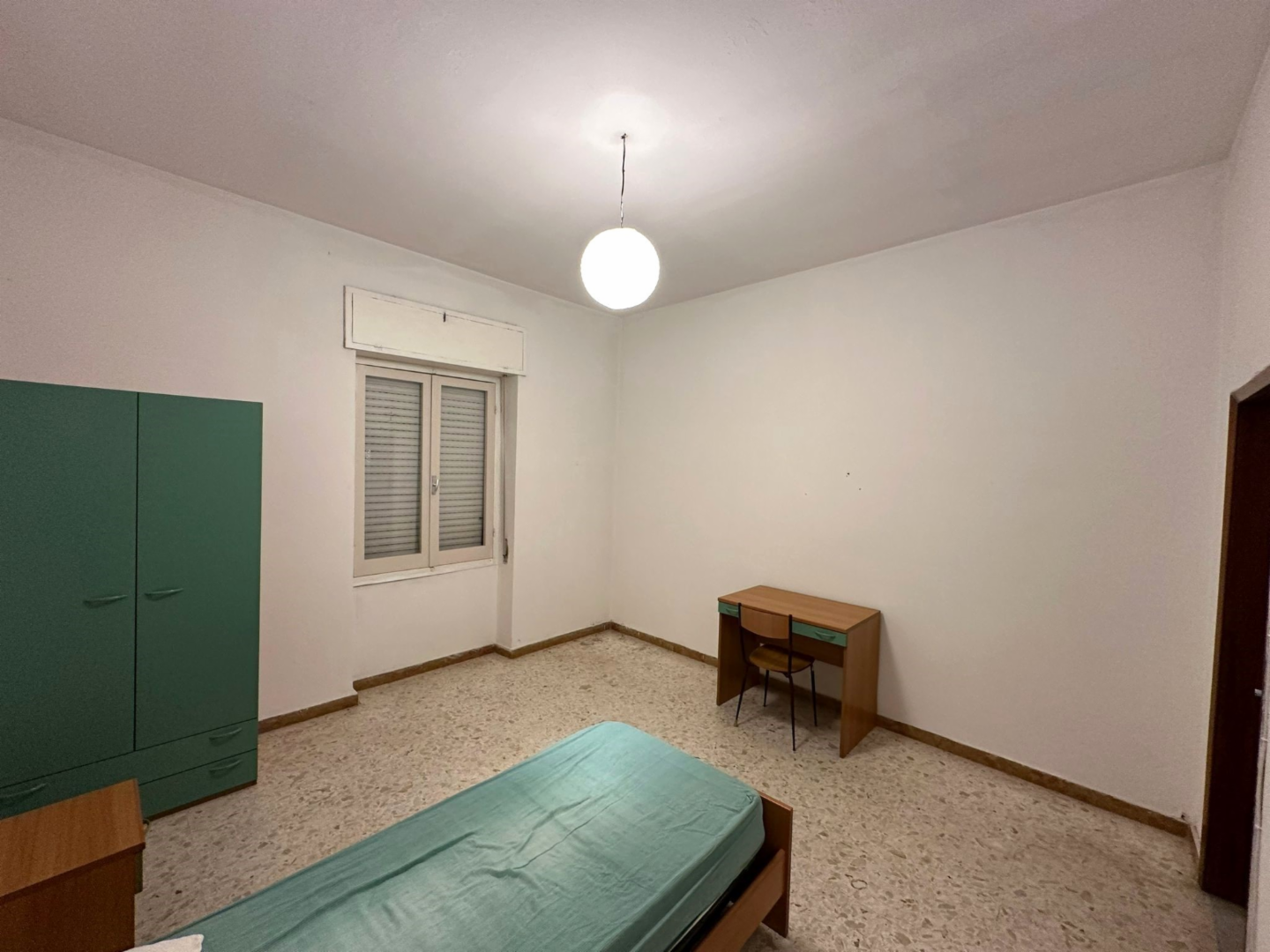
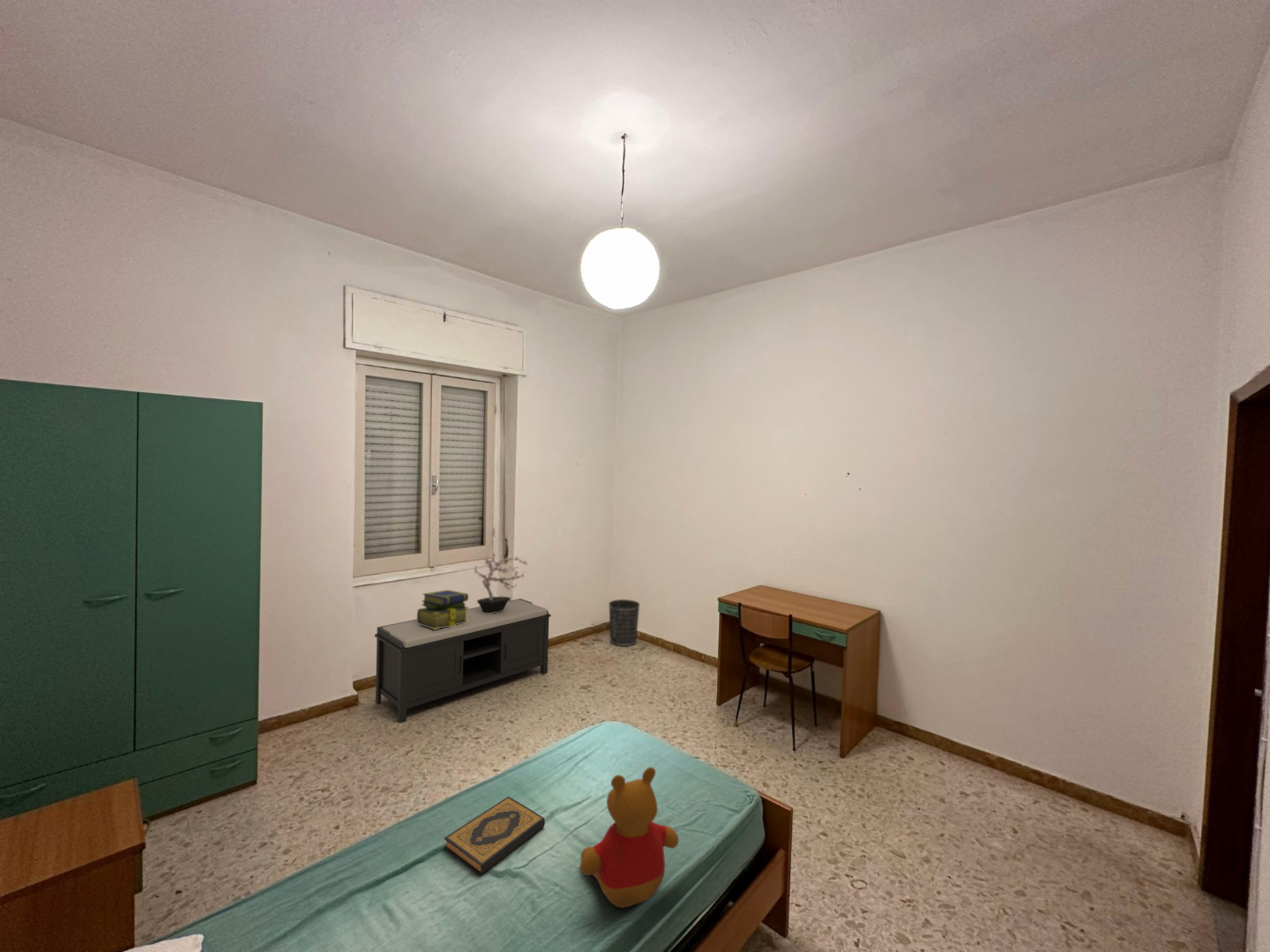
+ bench (468, 651)
+ teddy bear (624, 822)
+ potted plant (503, 580)
+ hardback book (496, 832)
+ wastebasket (624, 622)
+ stack of books (444, 606)
